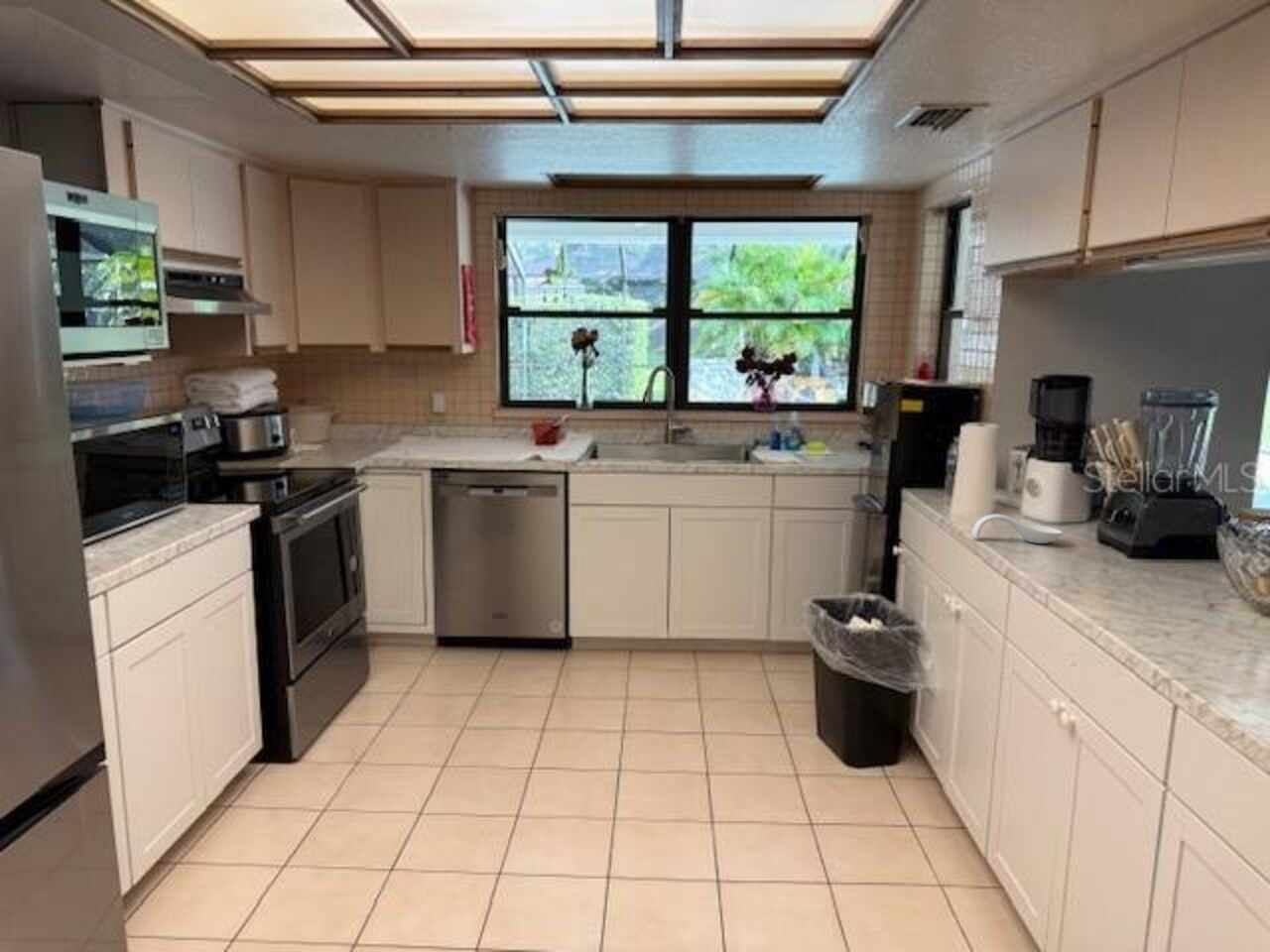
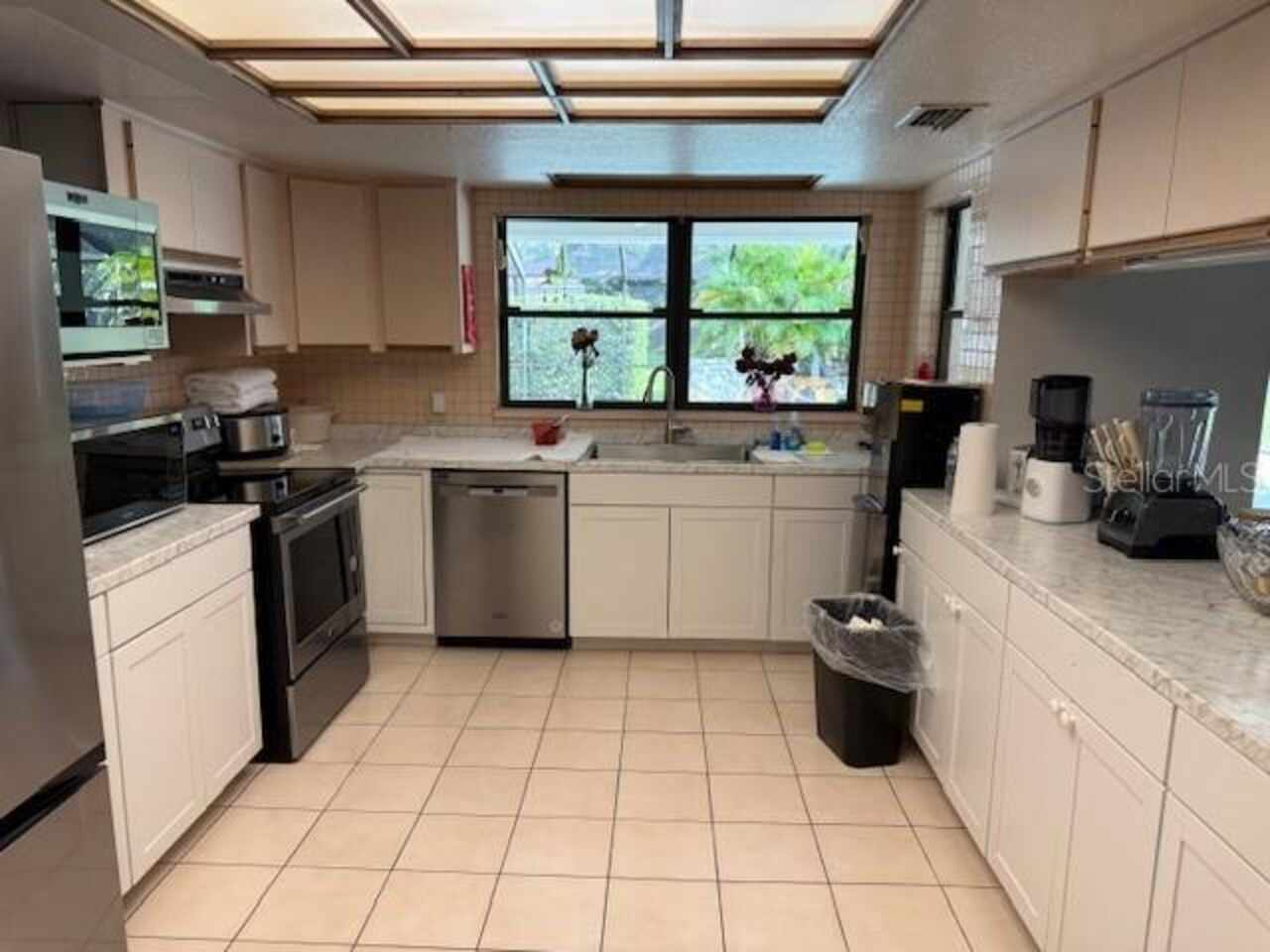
- spoon rest (1017, 528)
